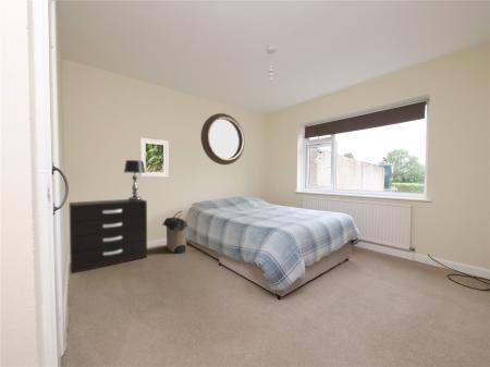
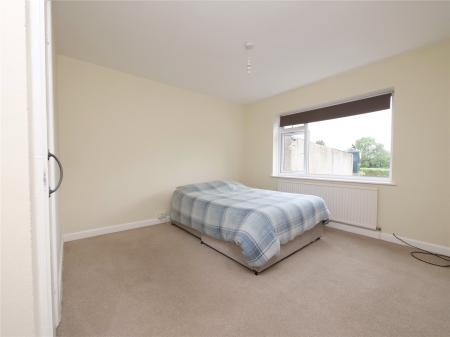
- table lamp (134, 180)
- laundry hamper (174, 230)
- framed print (155, 158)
- dresser (110, 231)
- home mirror (224, 138)
